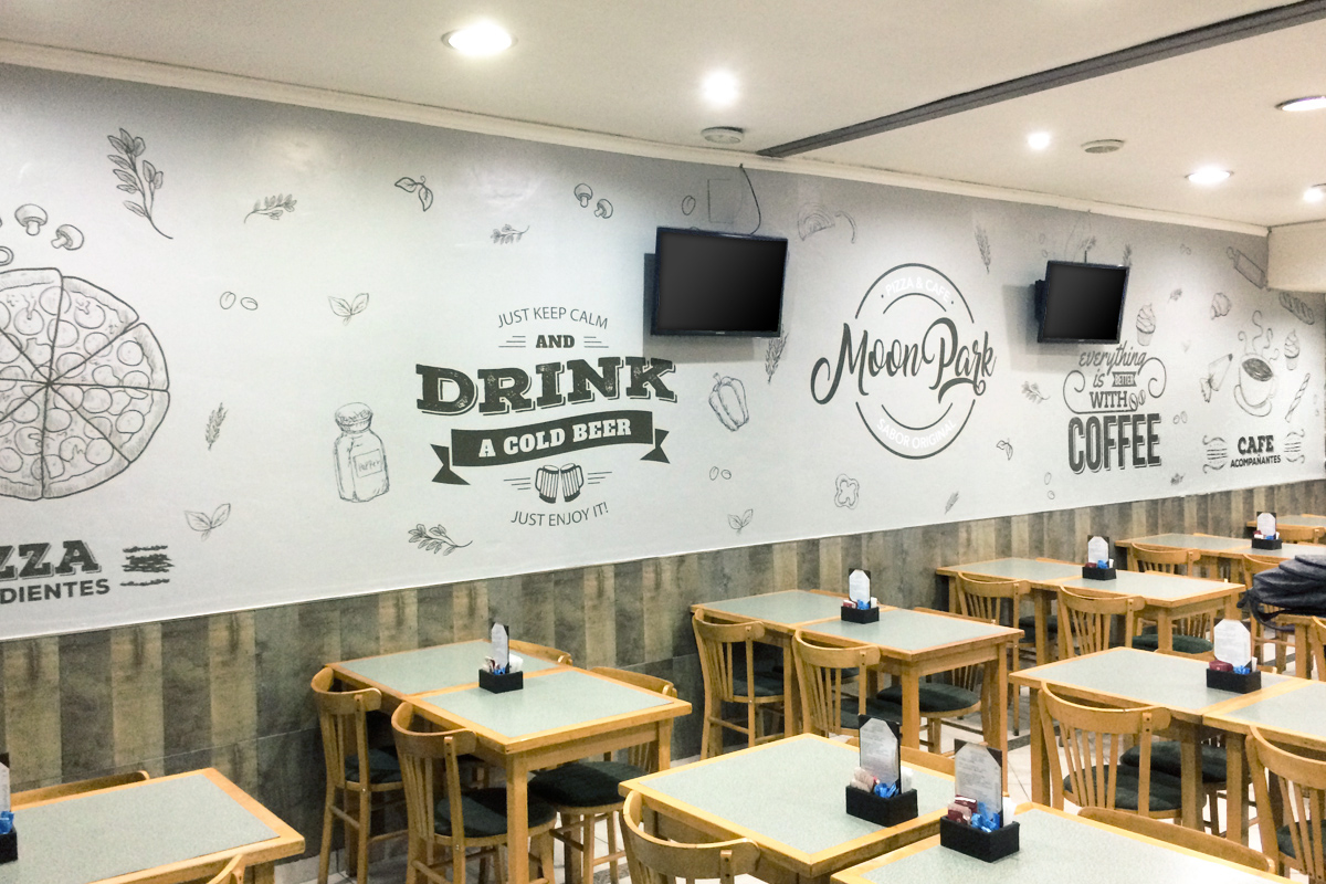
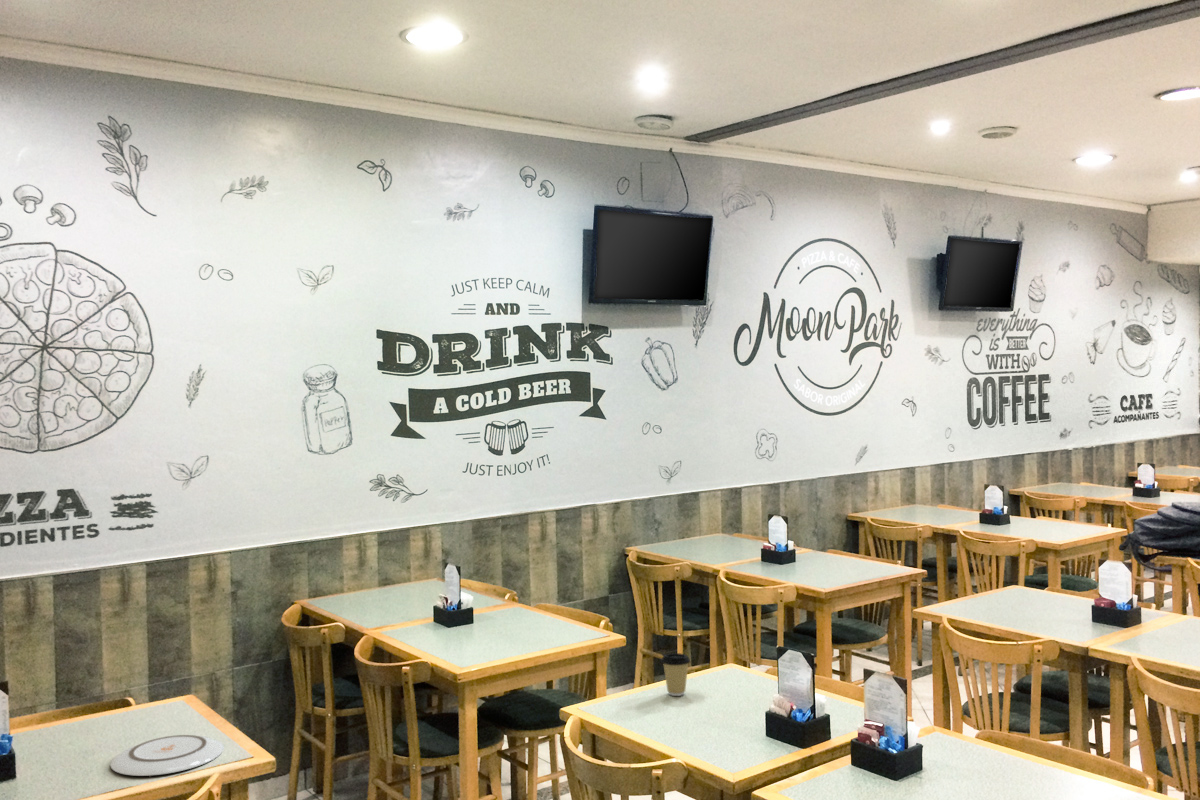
+ coffee cup (676, 674)
+ plate (168, 751)
